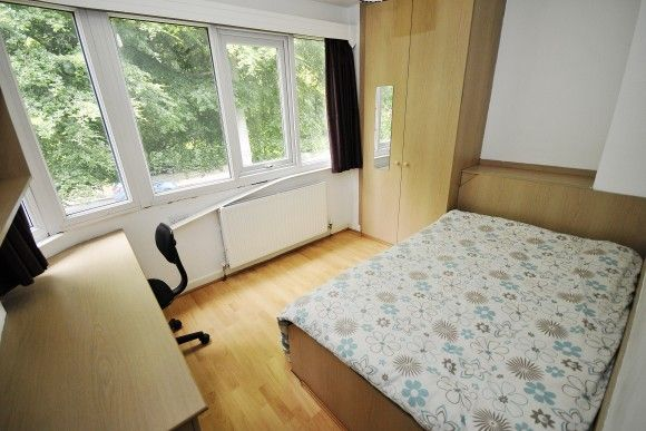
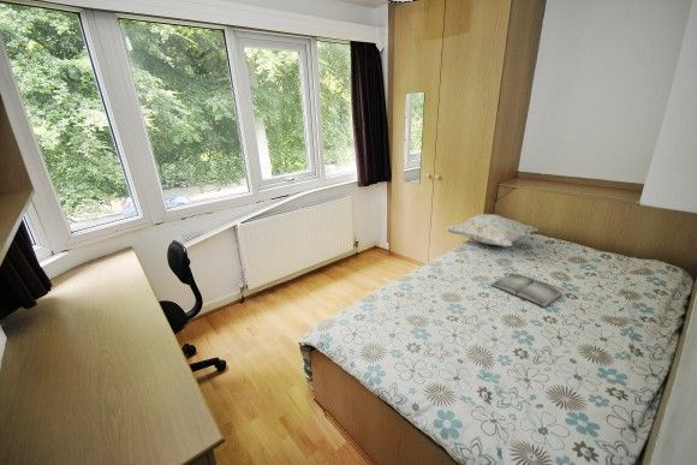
+ hardback book (525, 287)
+ decorative pillow (490, 228)
